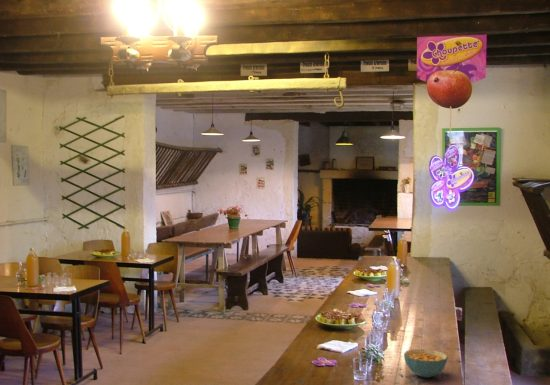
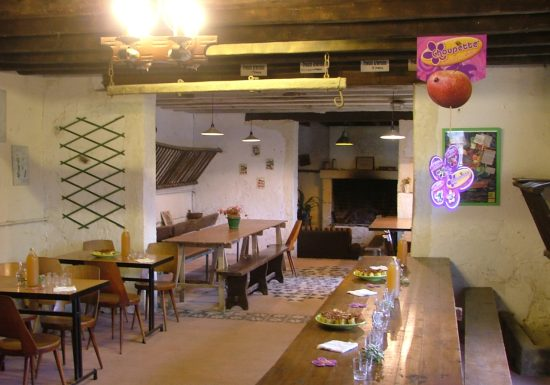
- cereal bowl (425, 365)
